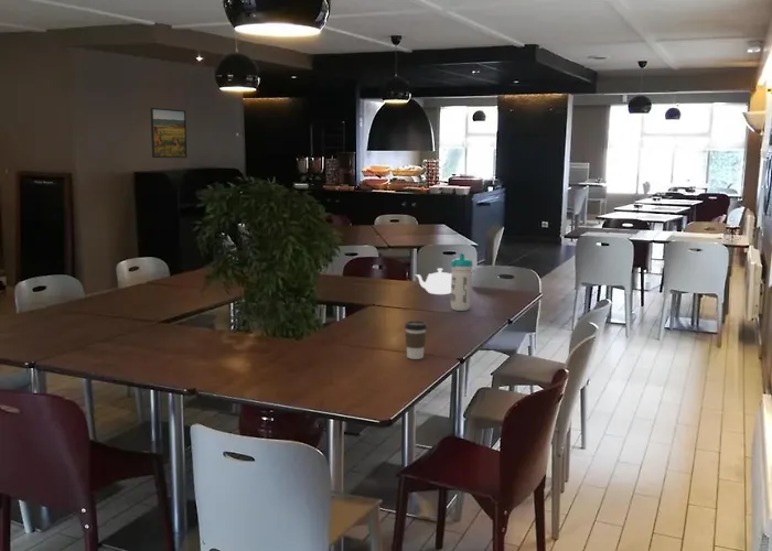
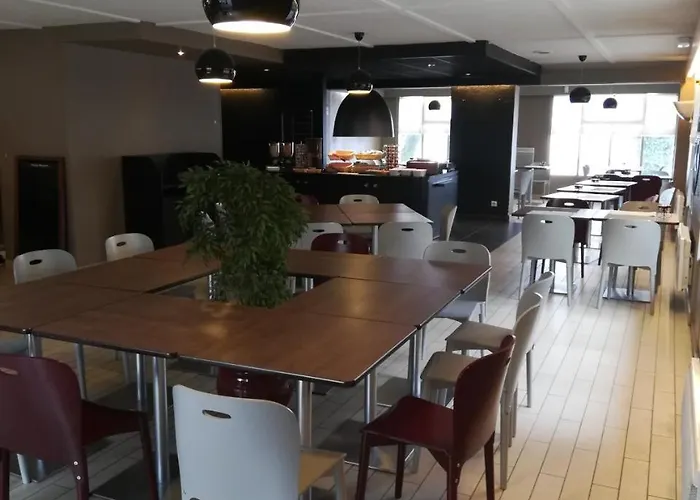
- teapot (440, 281)
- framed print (169, 133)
- coffee cup (415, 339)
- water bottle (461, 281)
